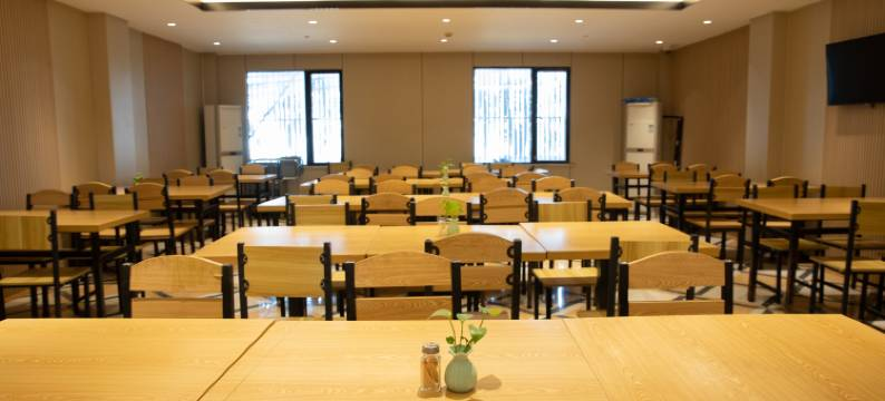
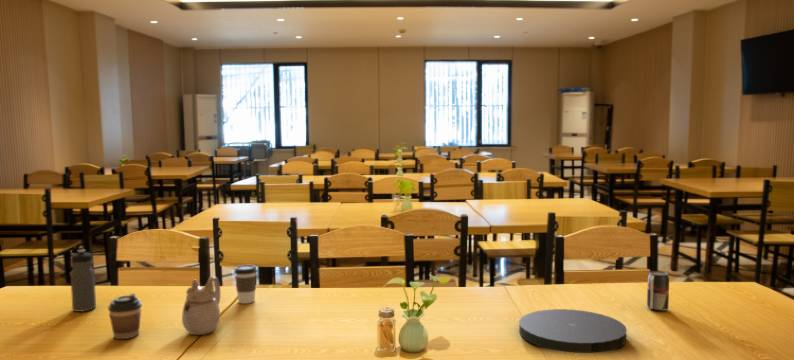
+ coffee cup (125, 315)
+ teapot (202, 305)
+ beverage can (658, 290)
+ coffee cup (245, 284)
+ plate (571, 329)
+ water bottle (82, 279)
